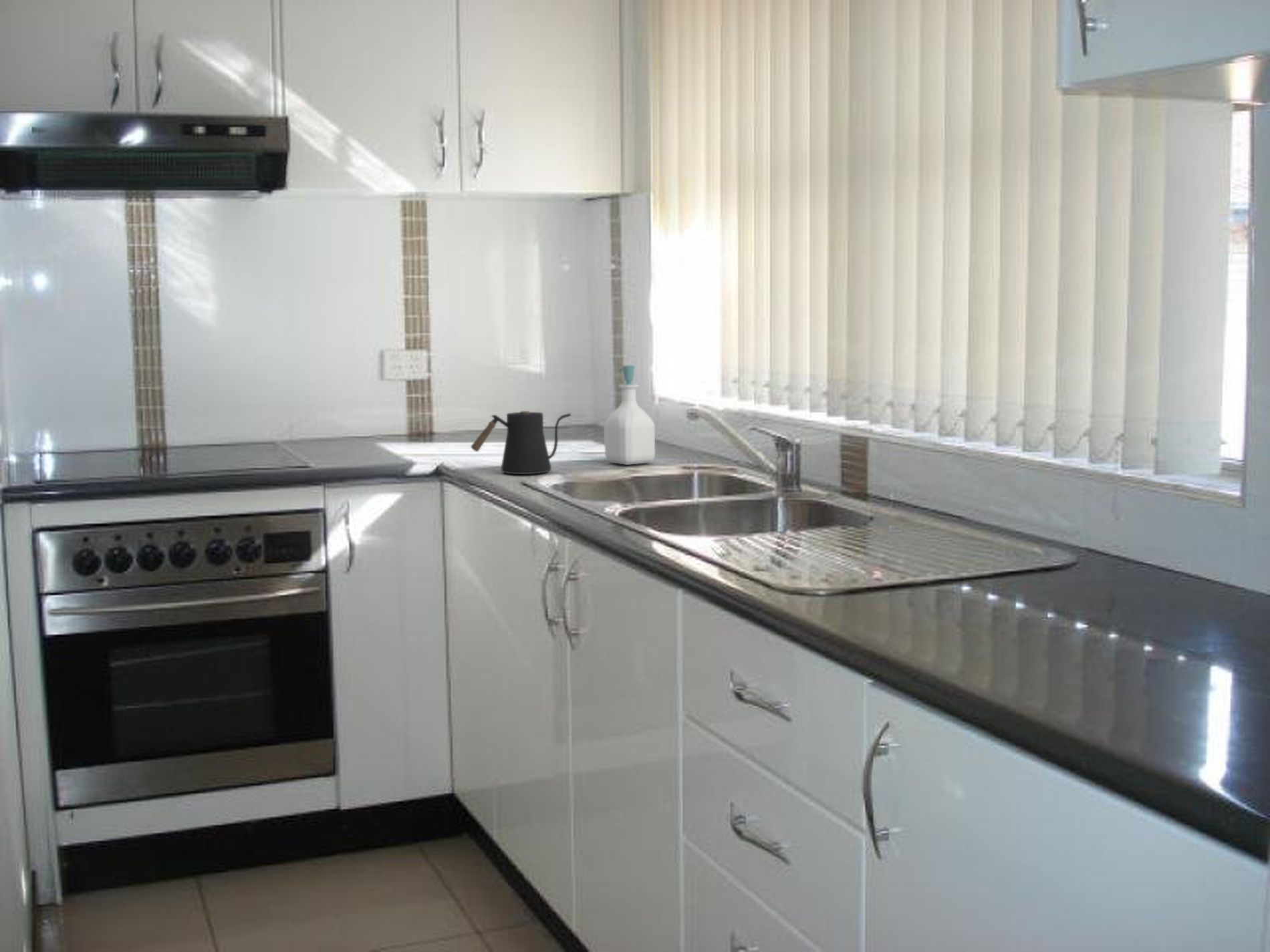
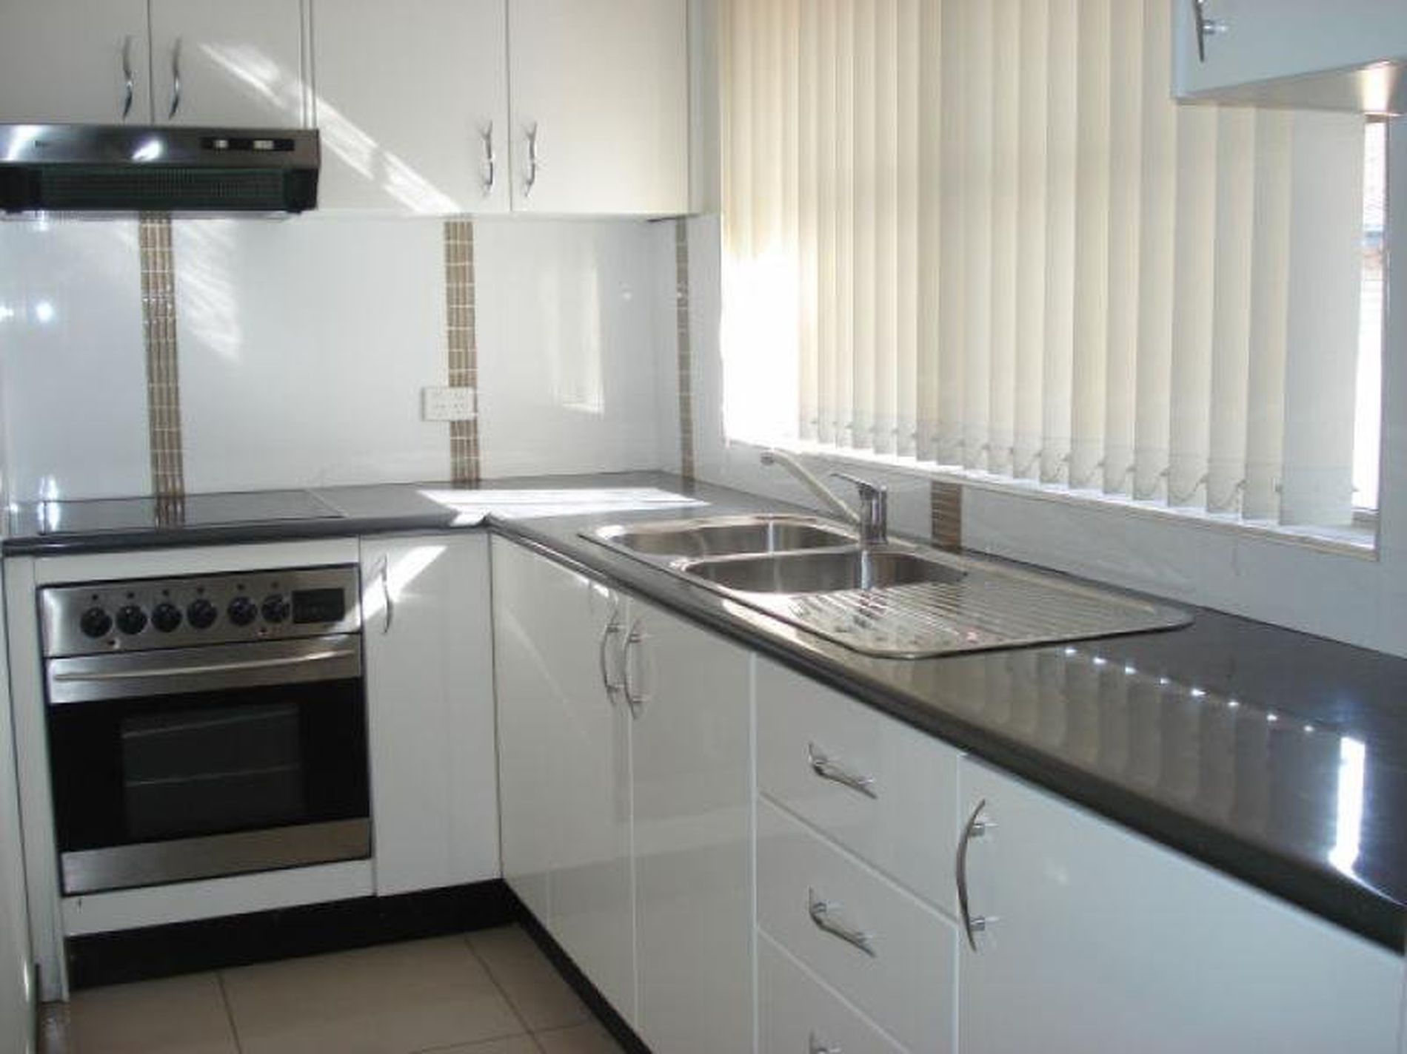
- kettle (522, 442)
- soap bottle (629, 414)
